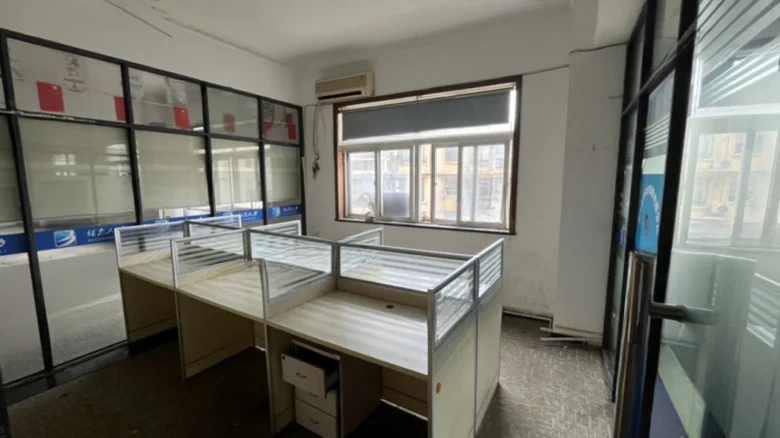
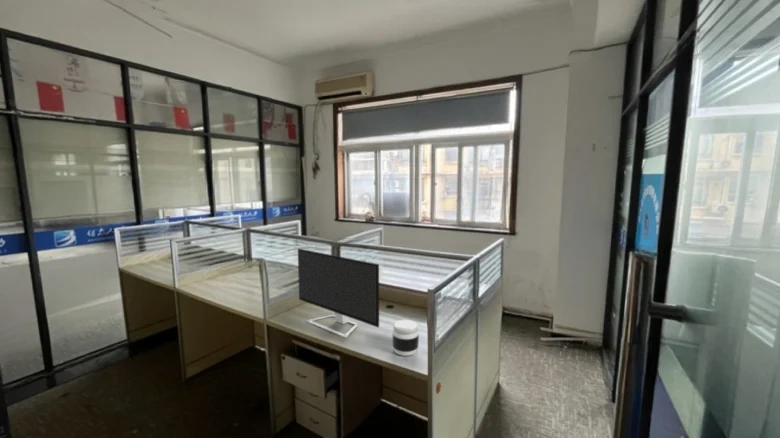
+ jar (405, 337)
+ monitor (334, 290)
